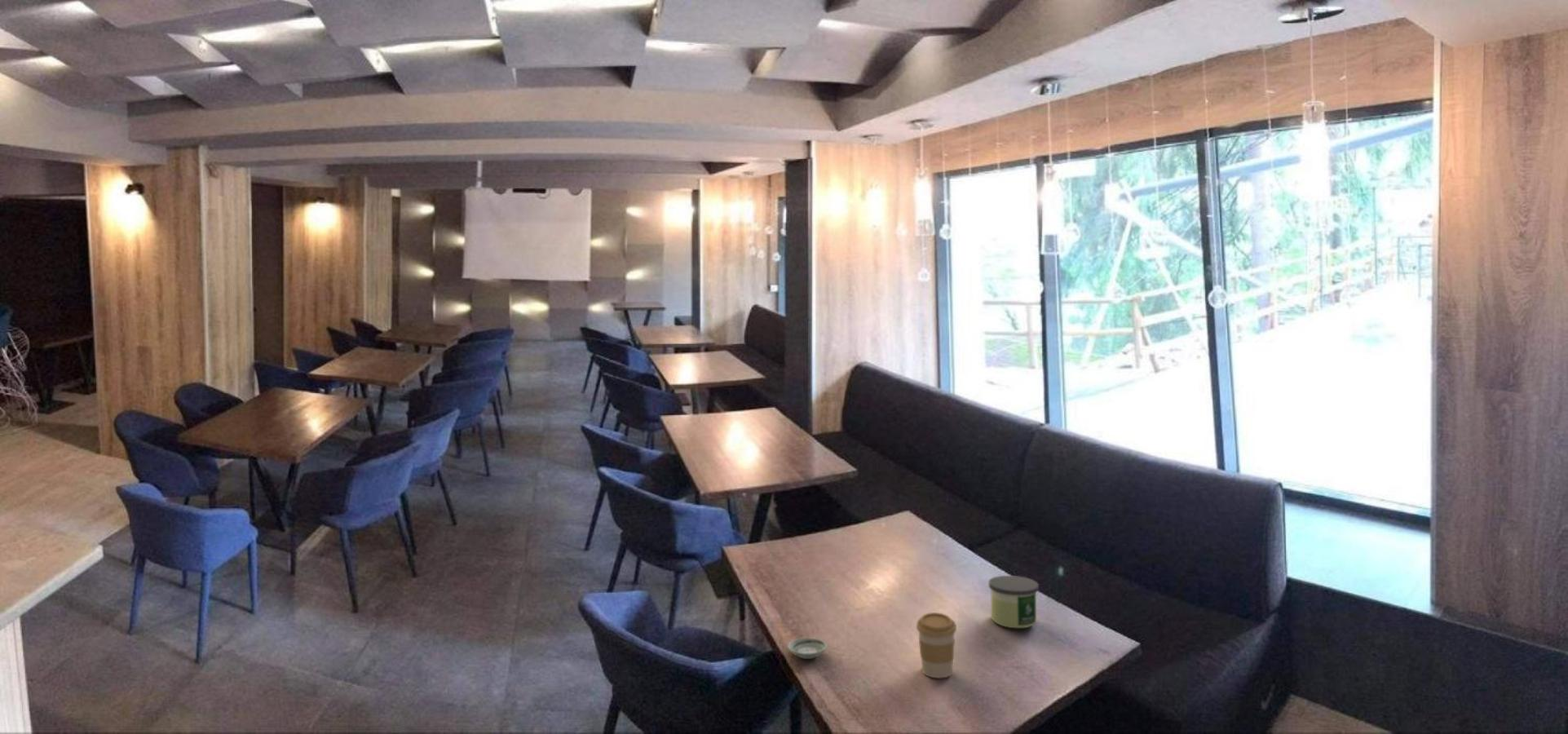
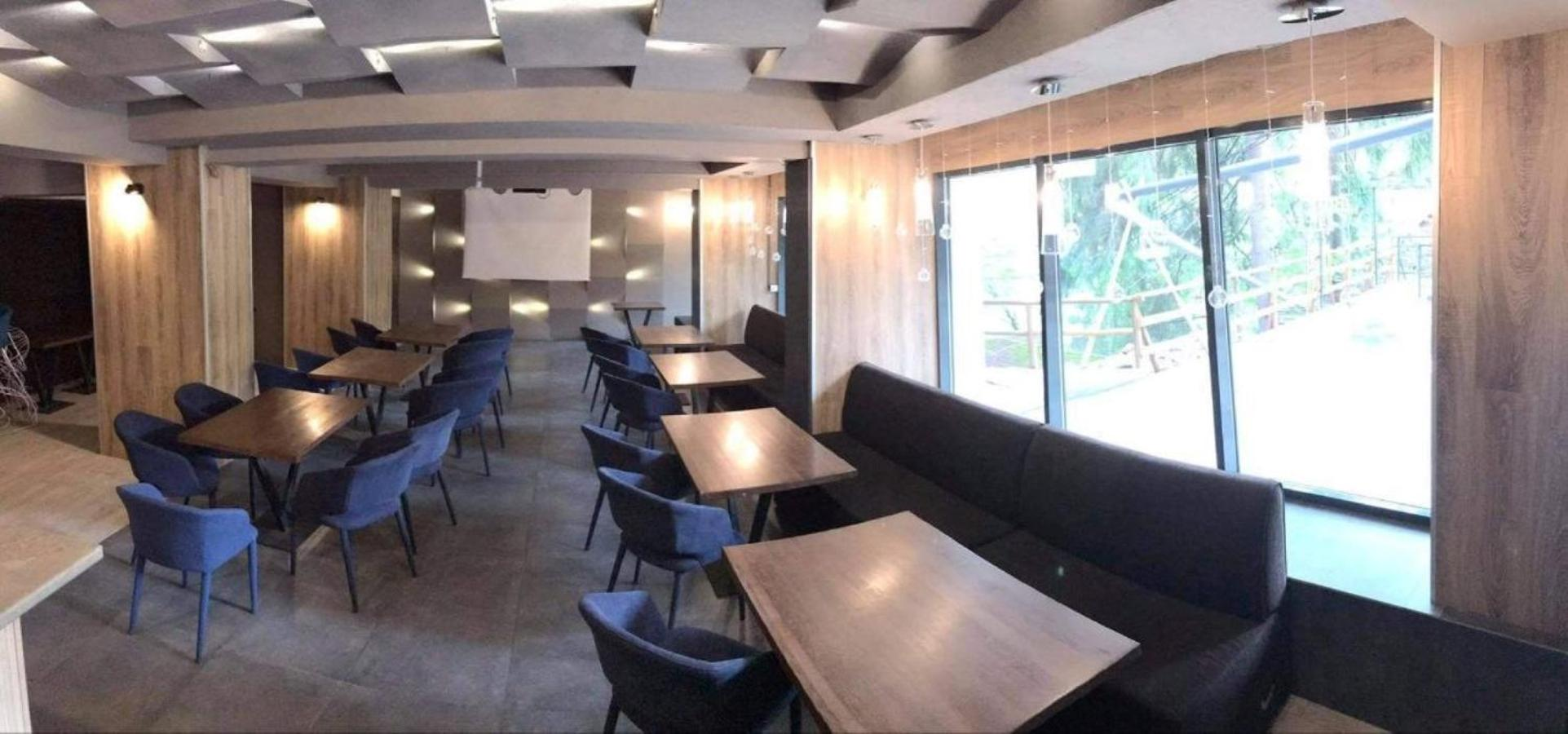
- coffee cup (936, 644)
- candle (1014, 602)
- saucer (807, 649)
